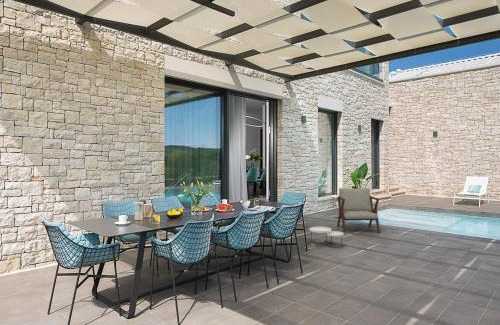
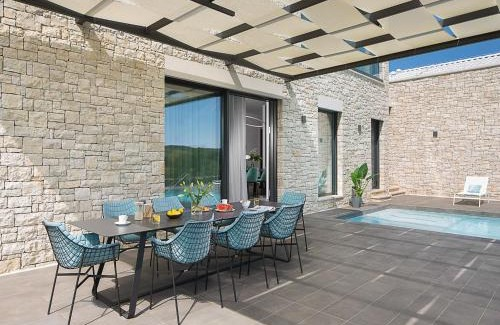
- lounge chair (357, 209)
- side table (326, 236)
